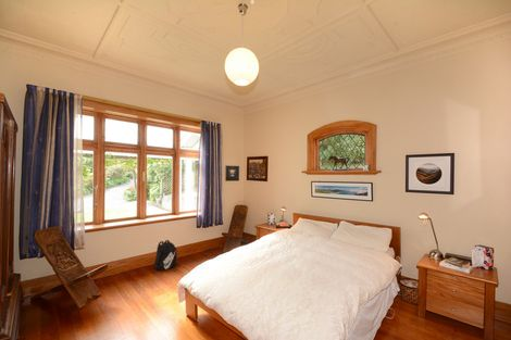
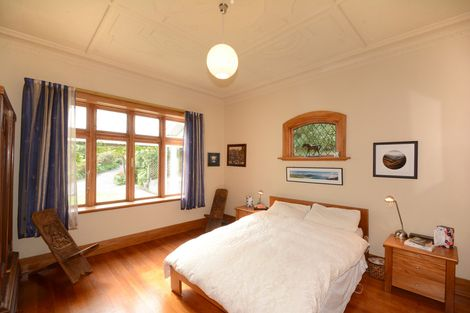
- backpack (164, 253)
